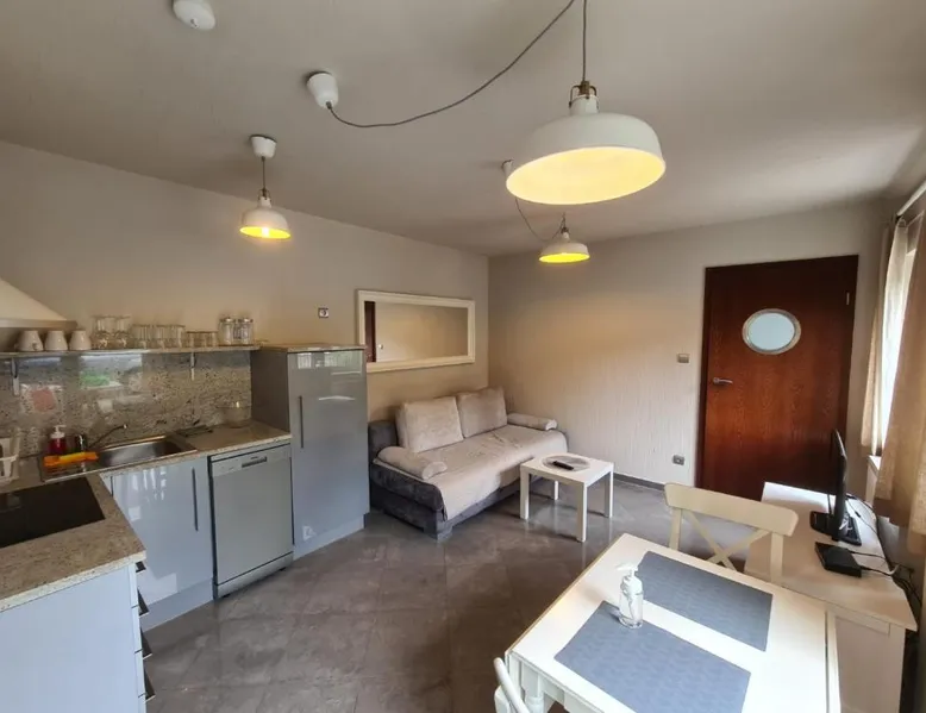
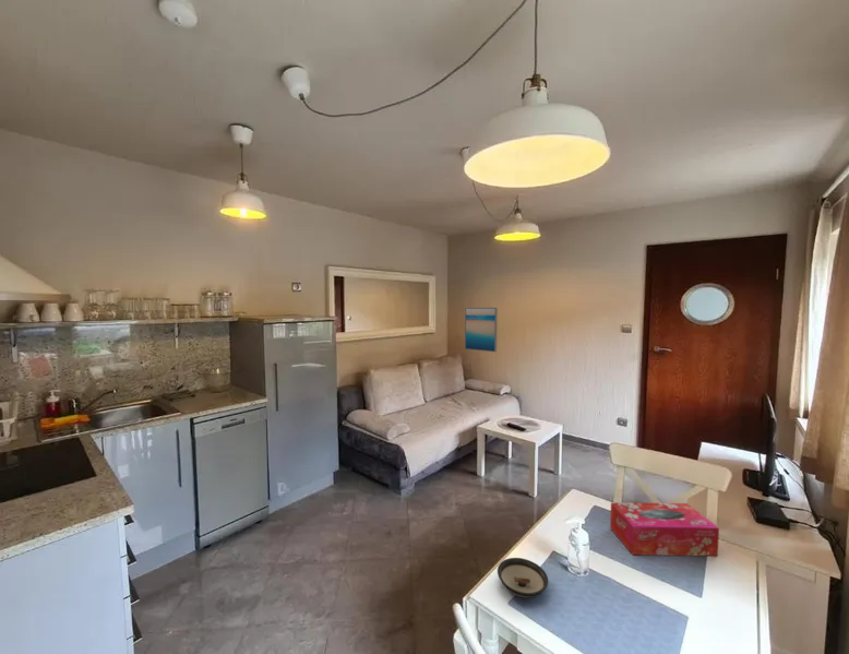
+ tissue box (660, 527)
+ saucer (522, 580)
+ wall art (480, 329)
